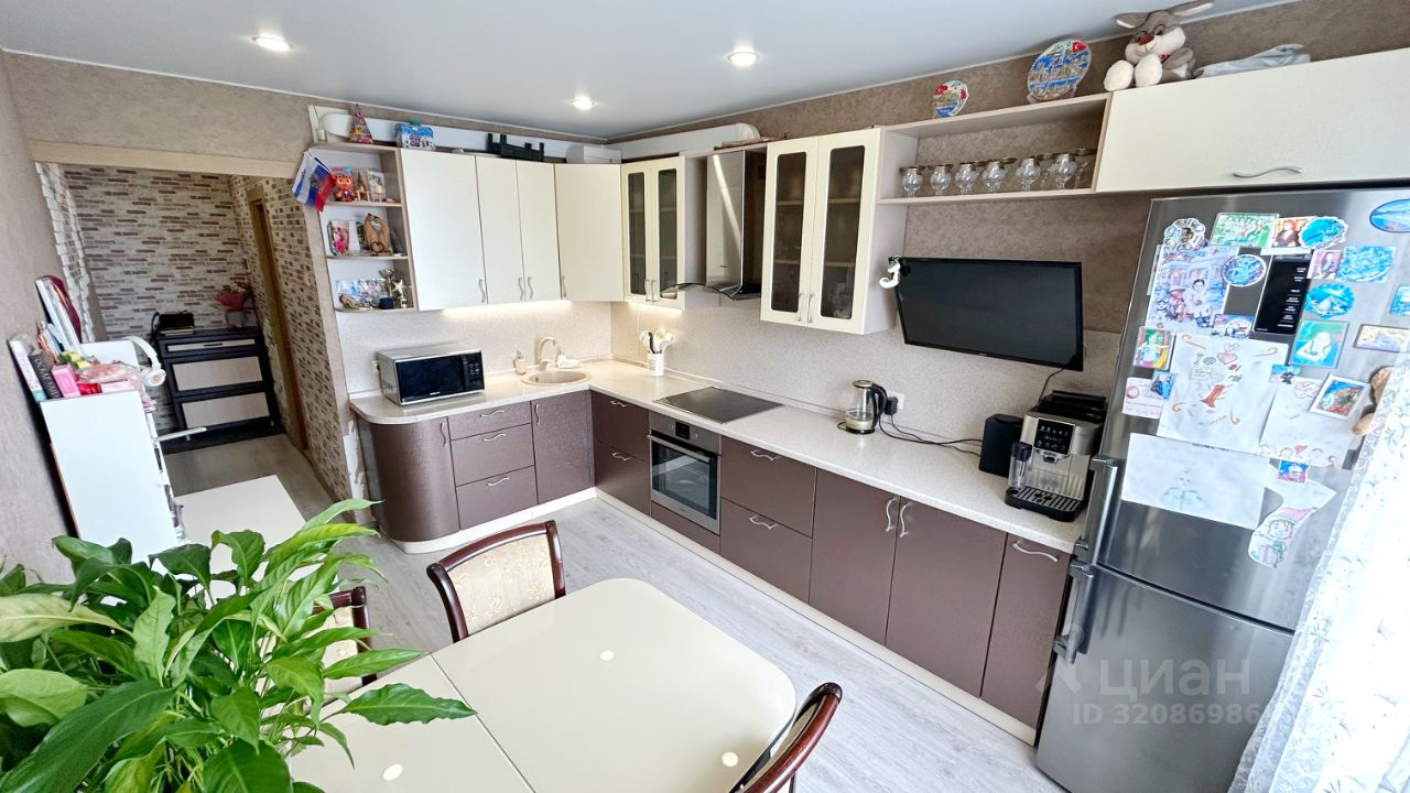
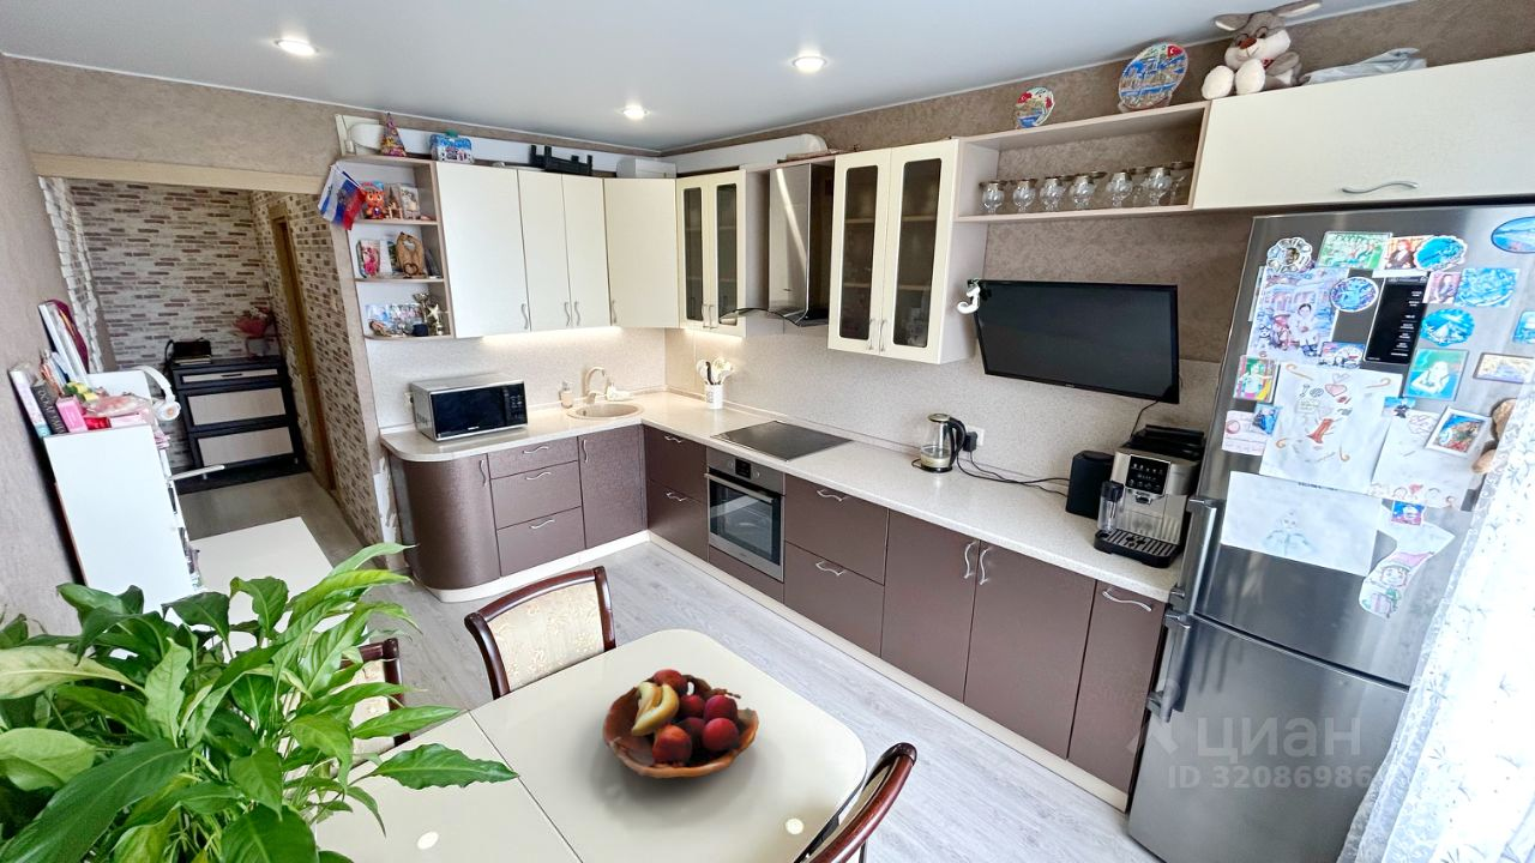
+ fruit basket (676, 719)
